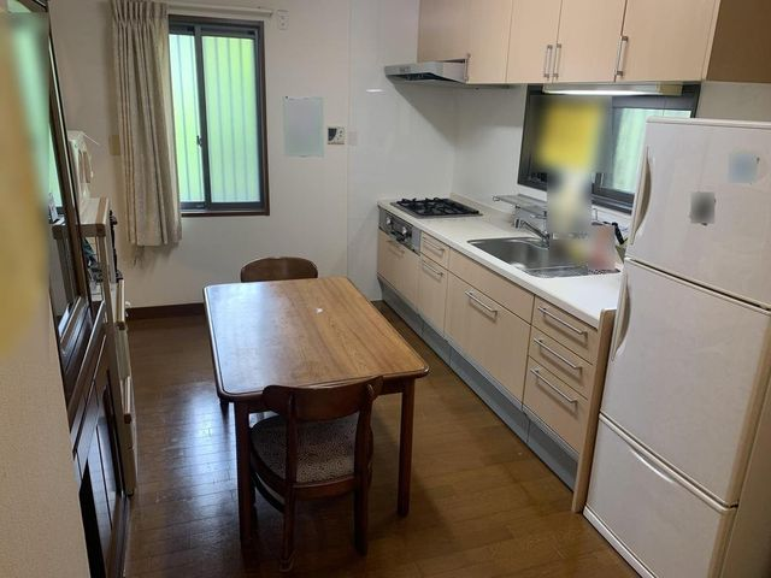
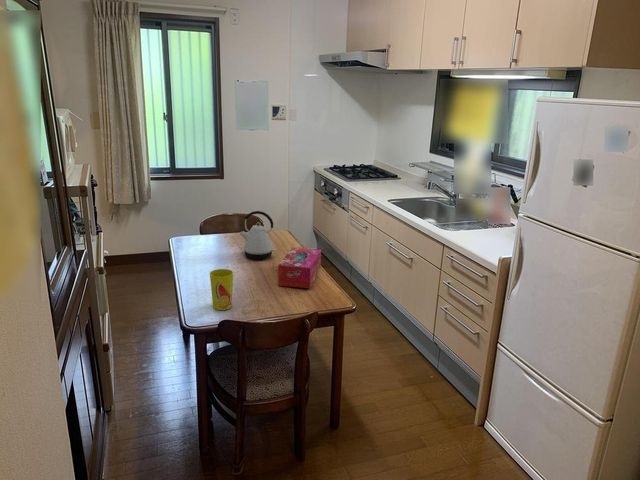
+ tissue box (300, 266)
+ kettle (257, 233)
+ cup (221, 289)
